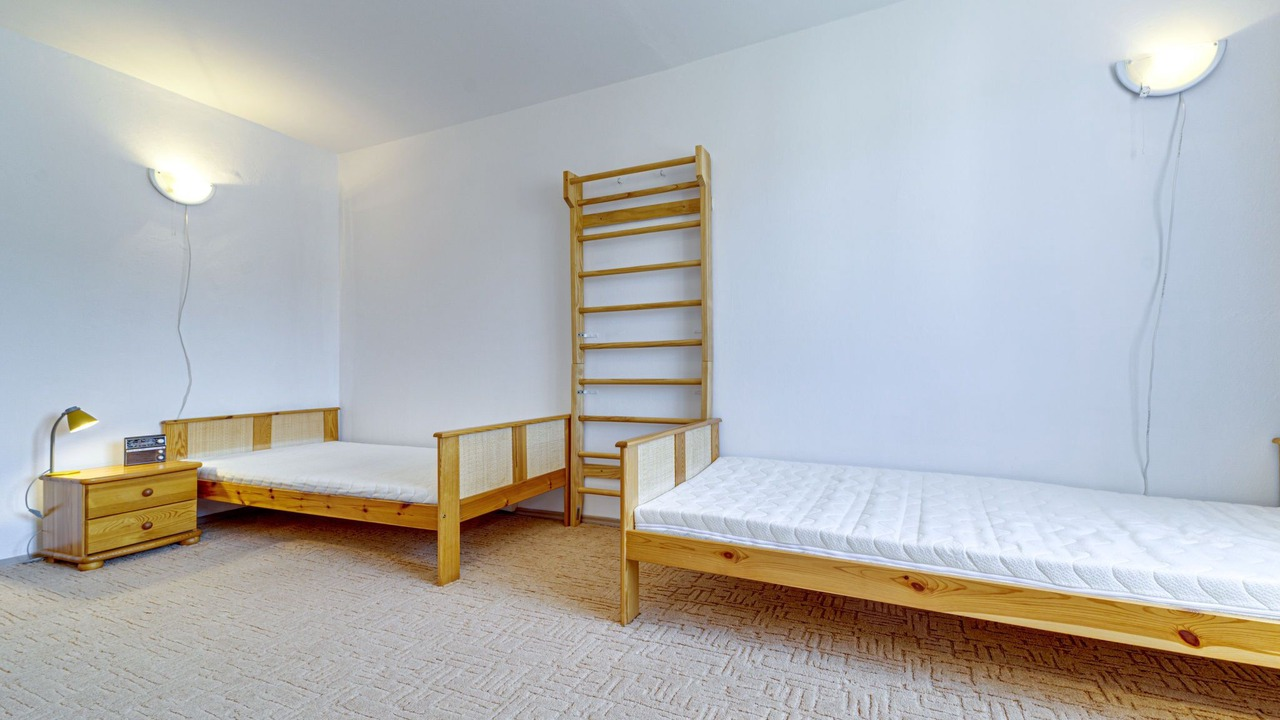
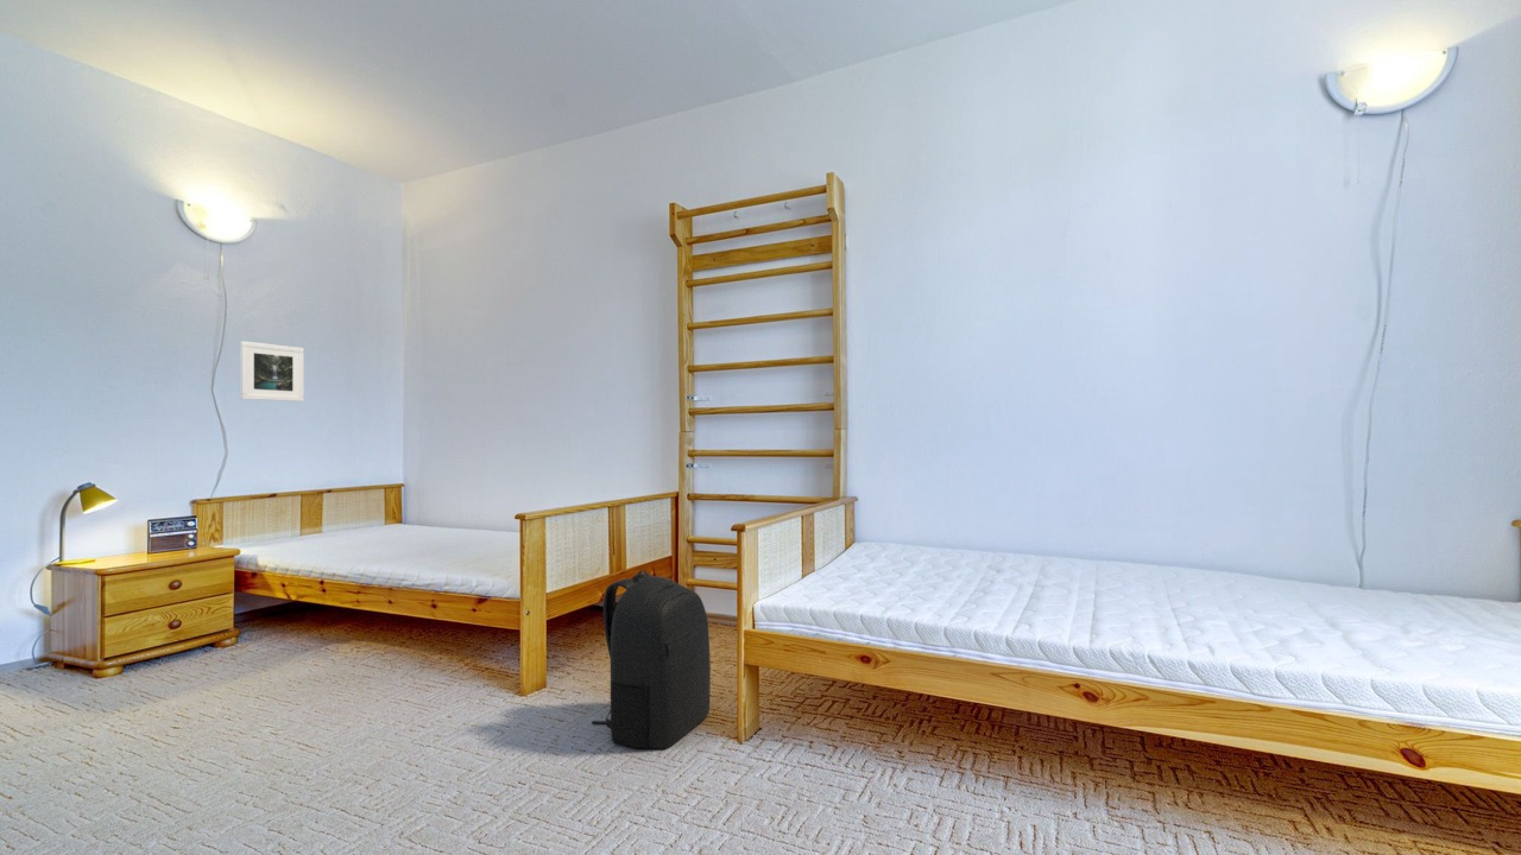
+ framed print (272, 372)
+ backpack (649, 646)
